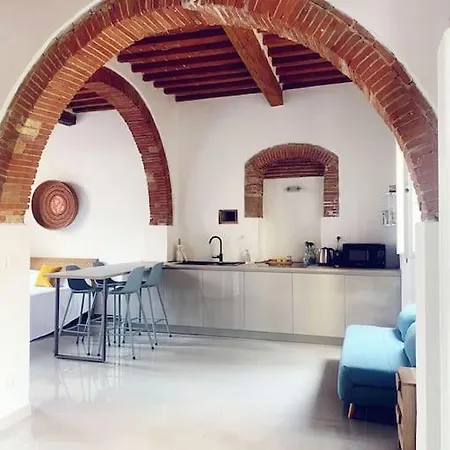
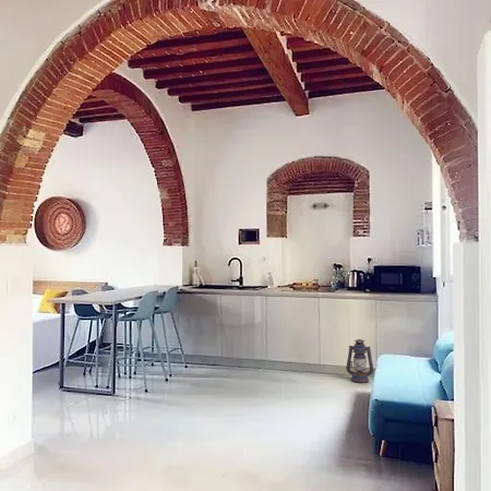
+ lantern (359, 359)
